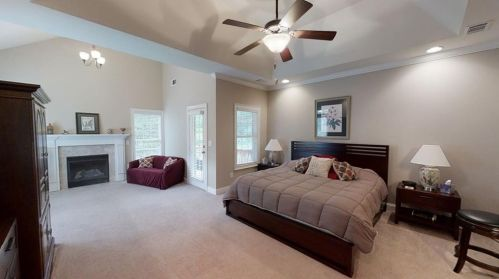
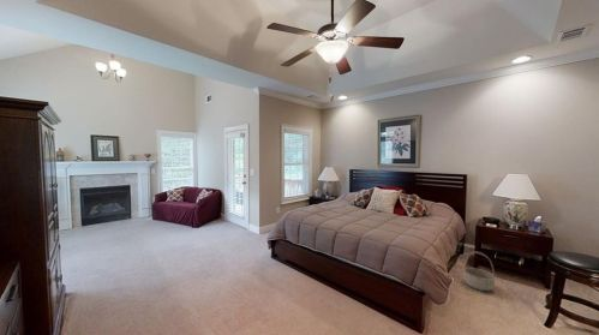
+ basket (478, 269)
